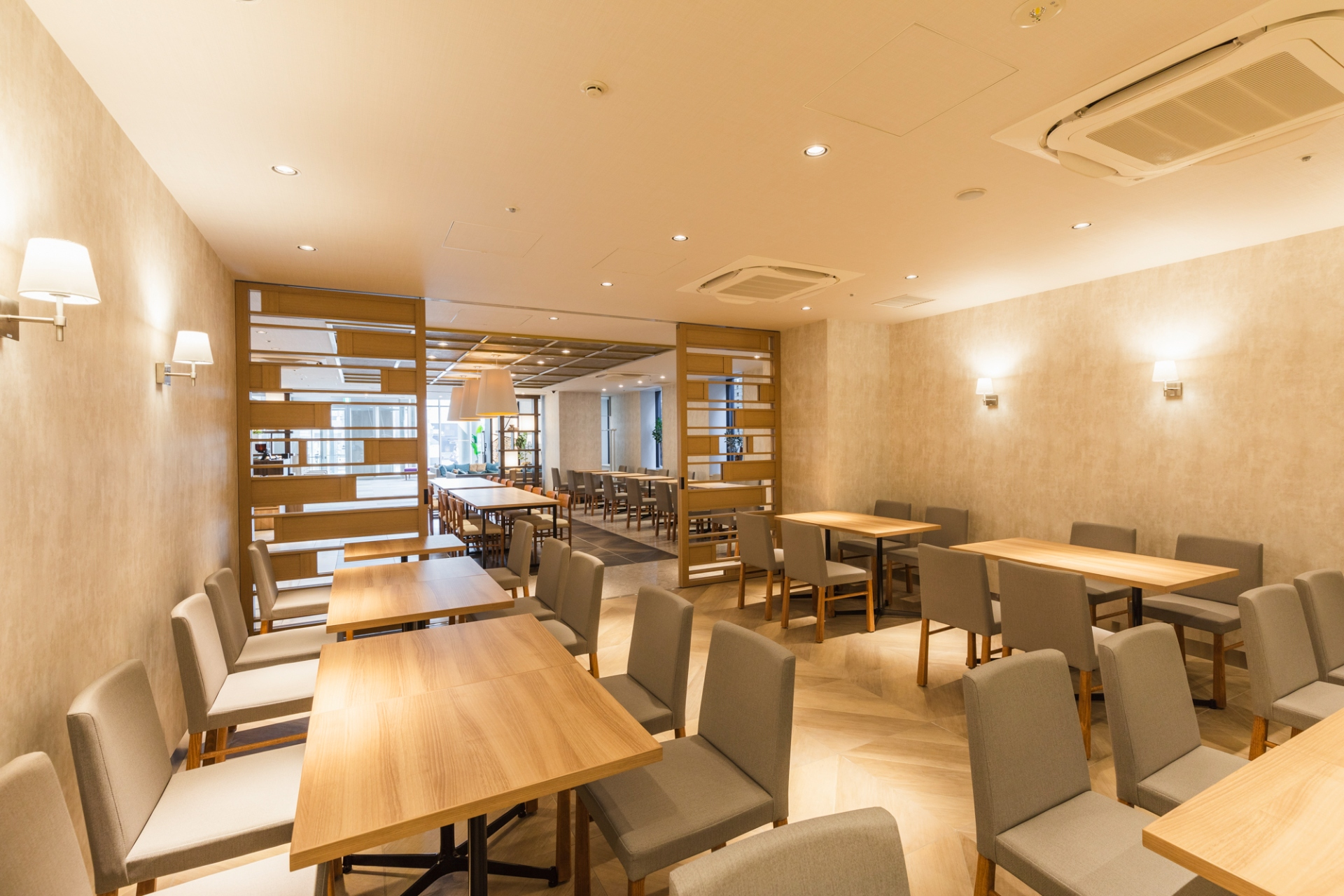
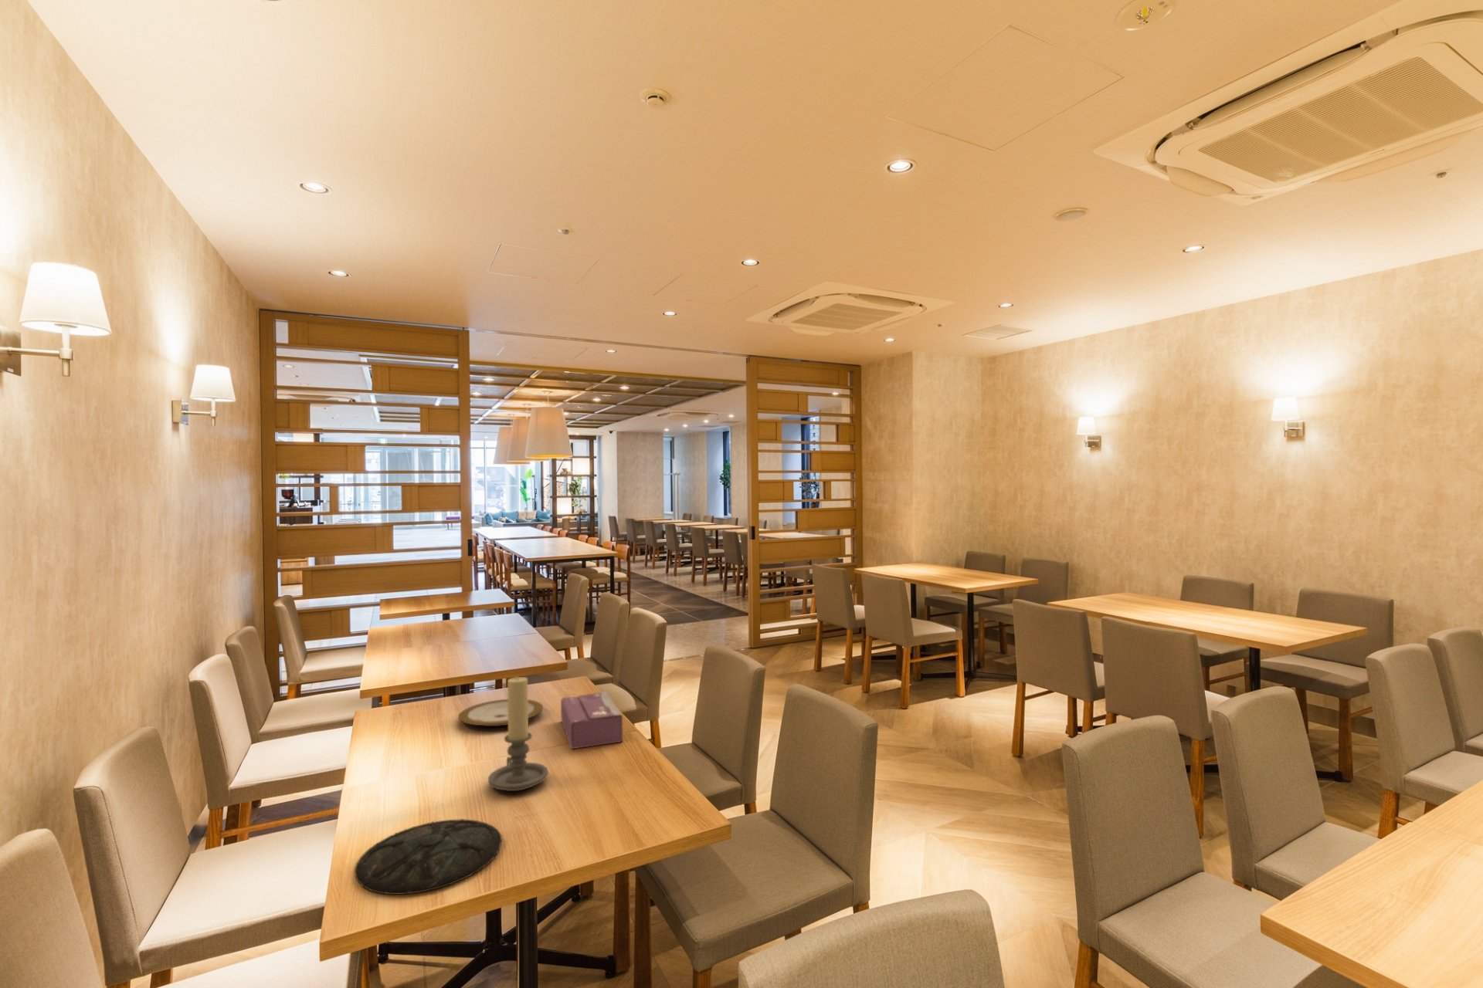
+ plate (431, 845)
+ candle holder (516, 728)
+ tissue box (590, 718)
+ plate (501, 715)
